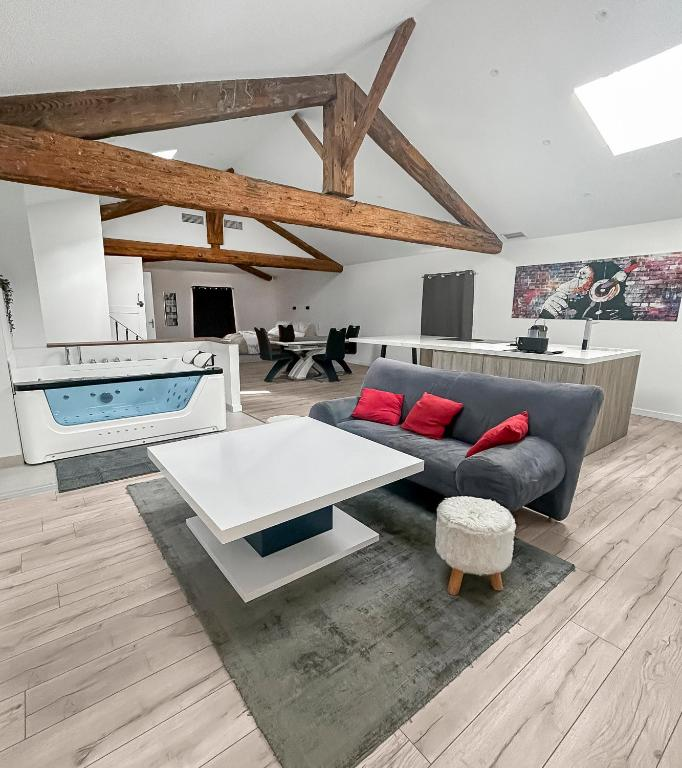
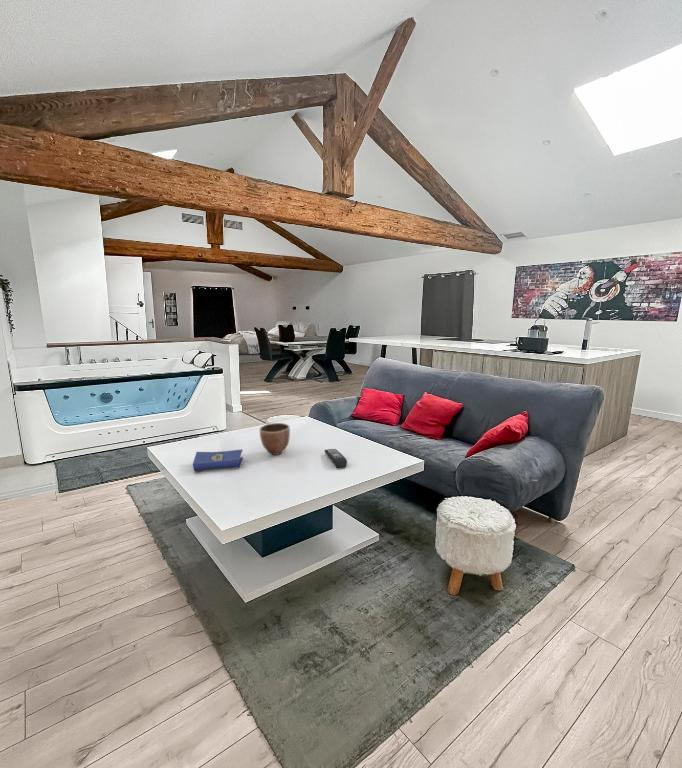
+ remote control (335, 456)
+ hardcover book (218, 460)
+ decorative bowl (275, 440)
